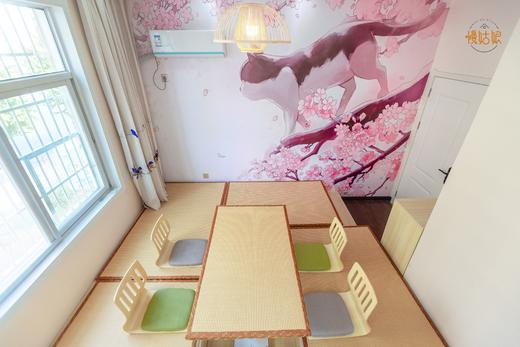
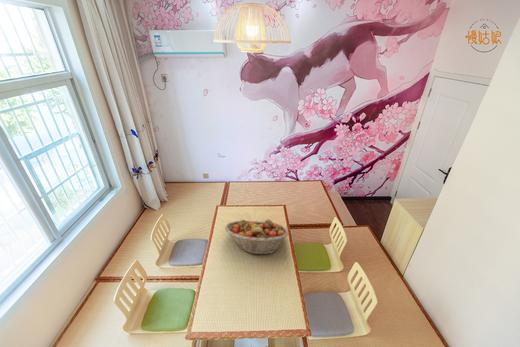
+ fruit basket (256, 233)
